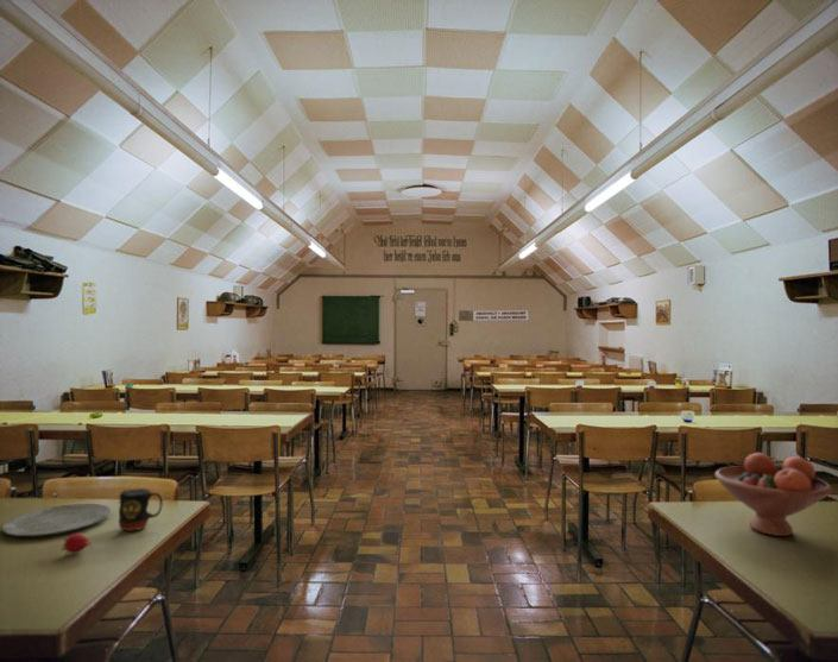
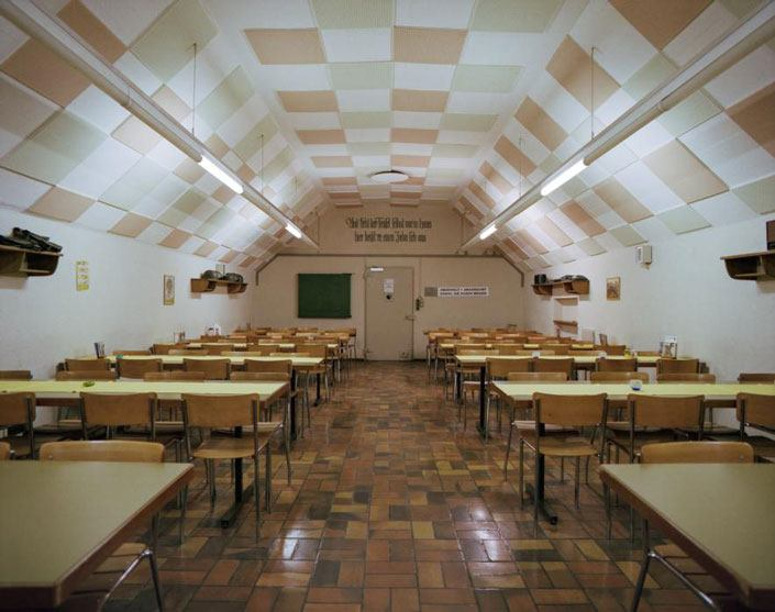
- fruit bowl (770, 493)
- fruit (76, 543)
- plate (58, 519)
- mug (140, 509)
